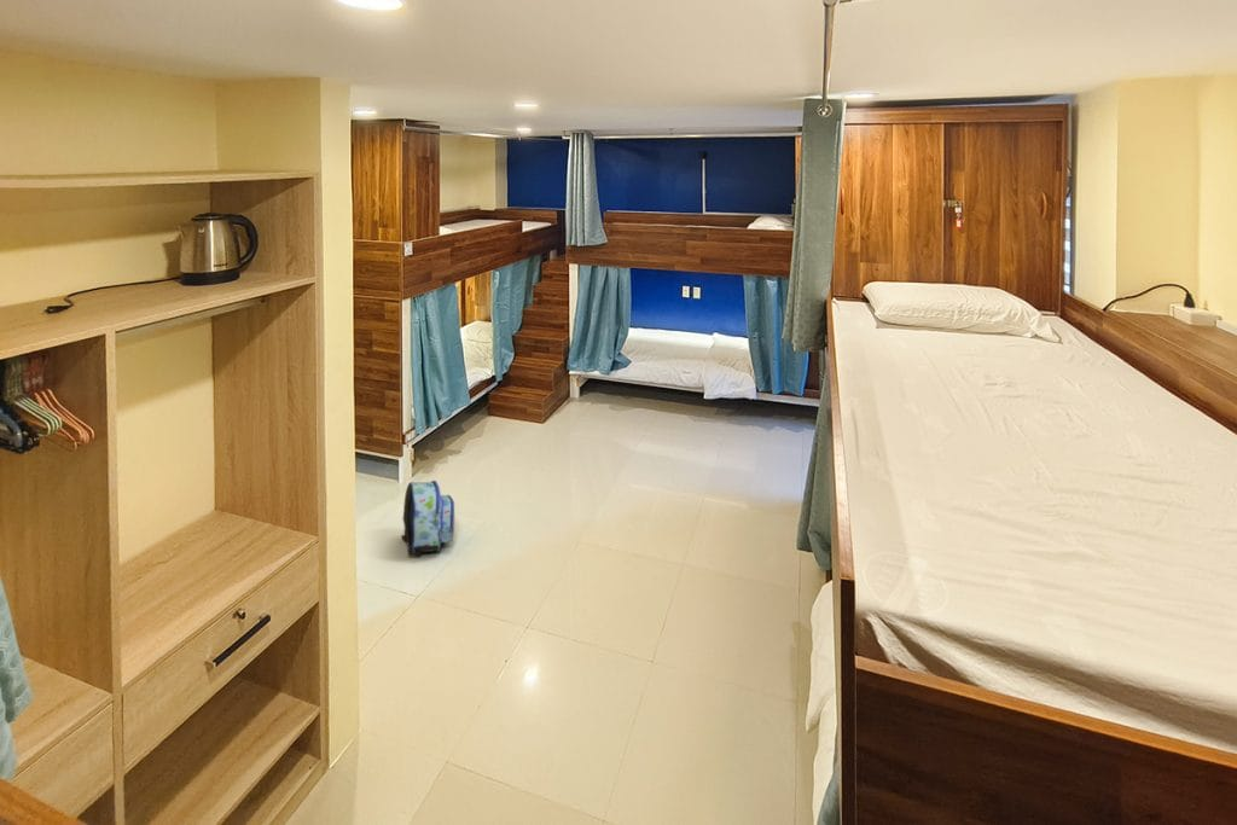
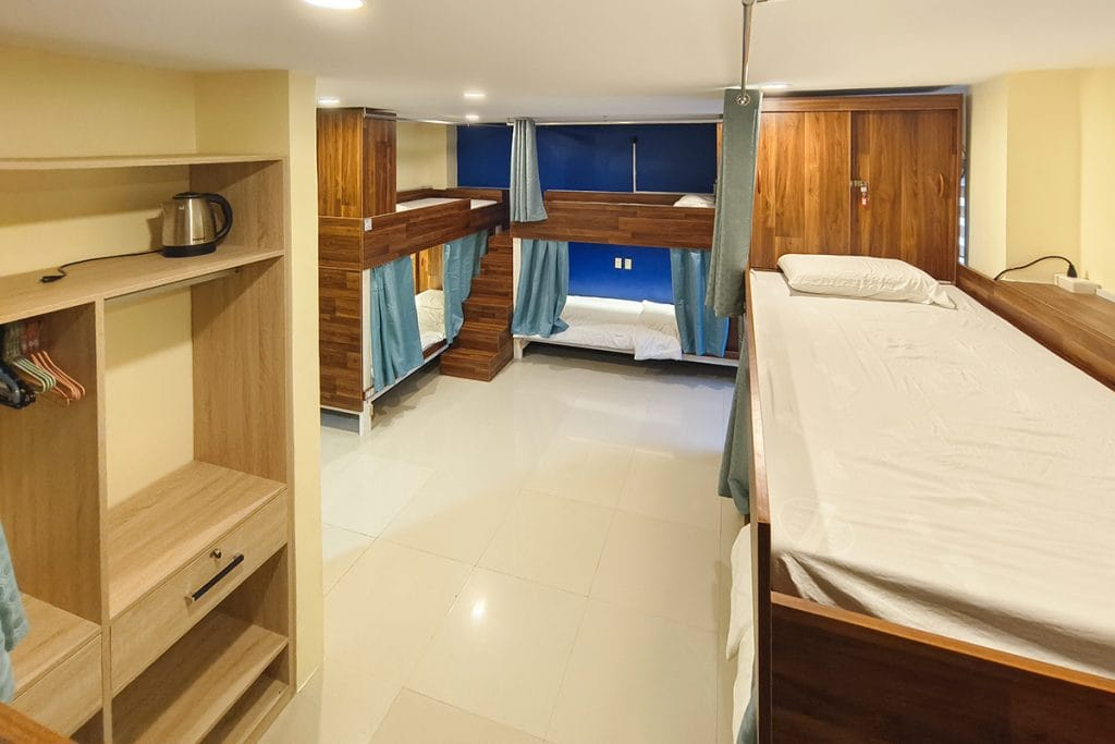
- backpack (428, 513)
